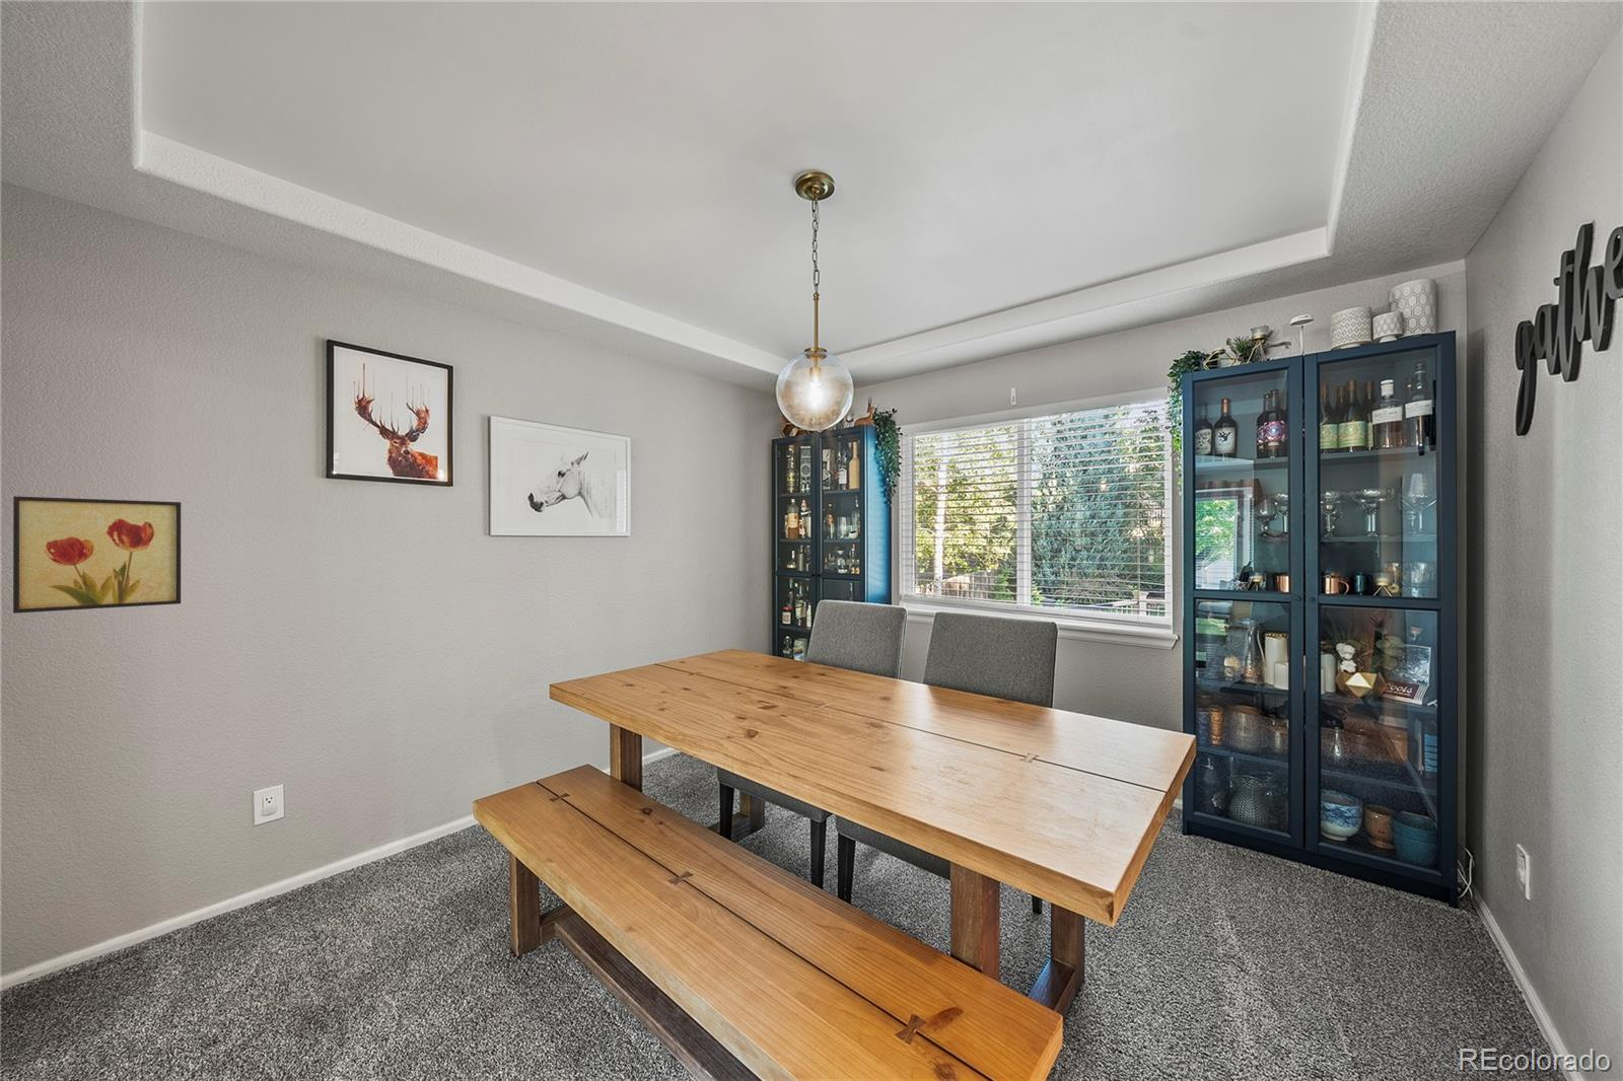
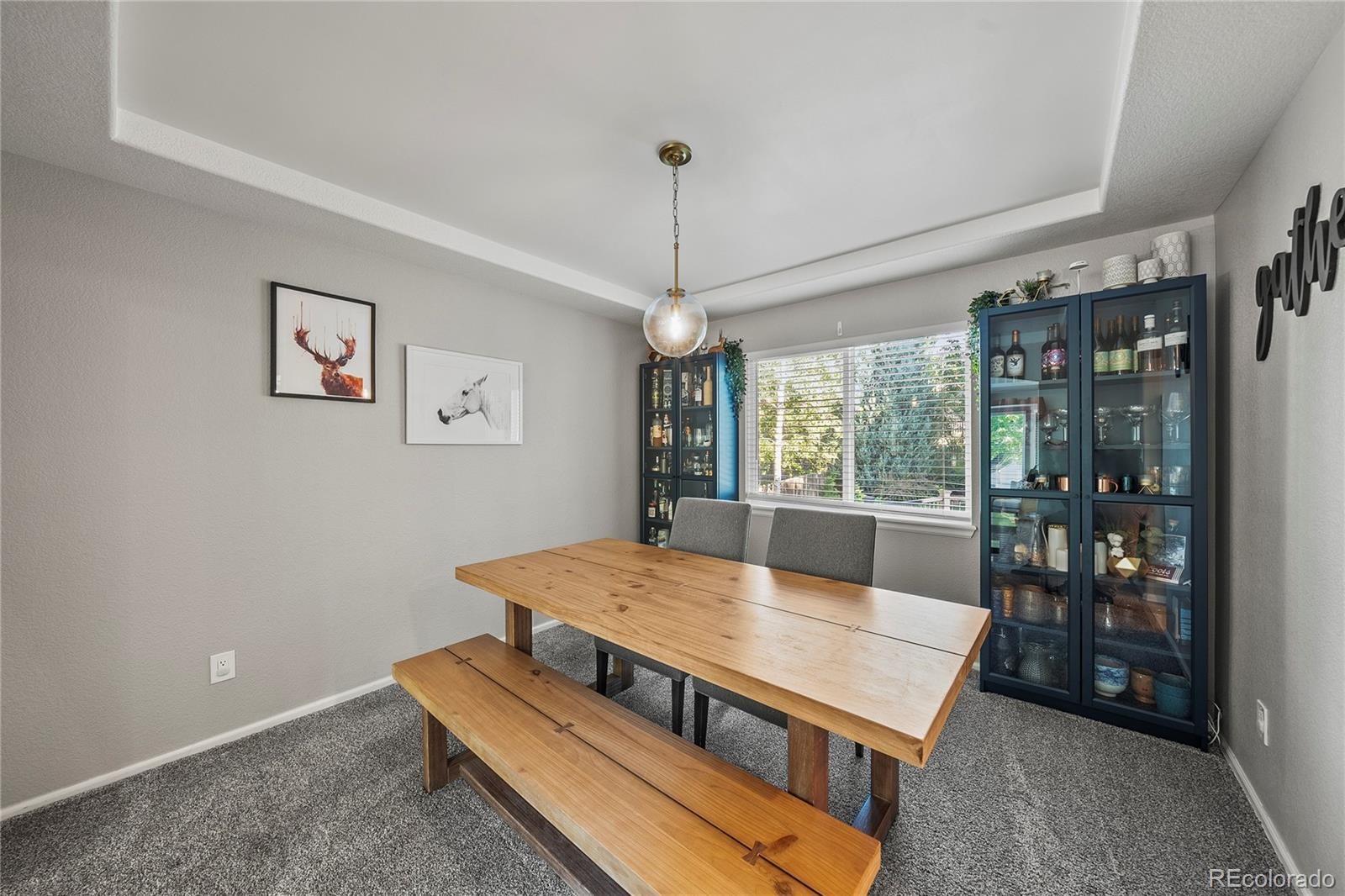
- wall art (103, 554)
